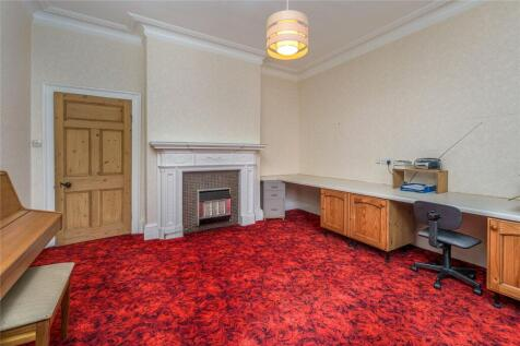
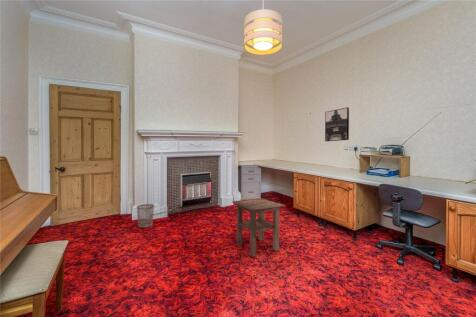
+ side table (257, 224)
+ wall art (336, 125)
+ wastebasket (145, 215)
